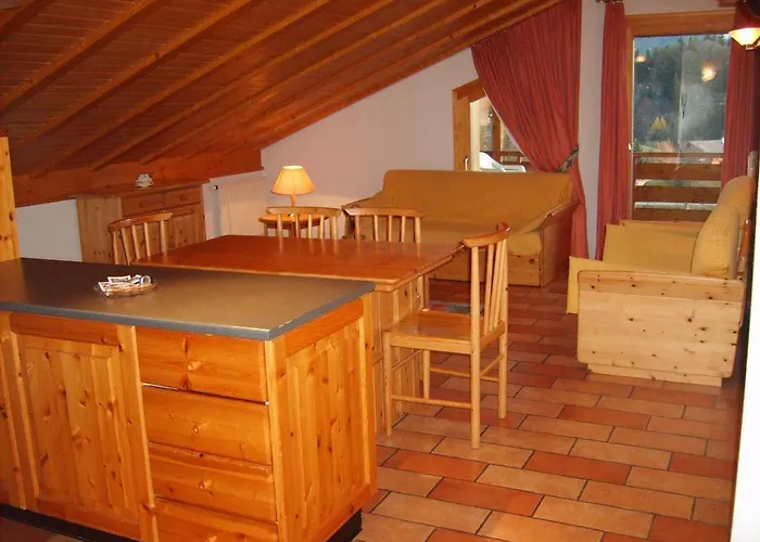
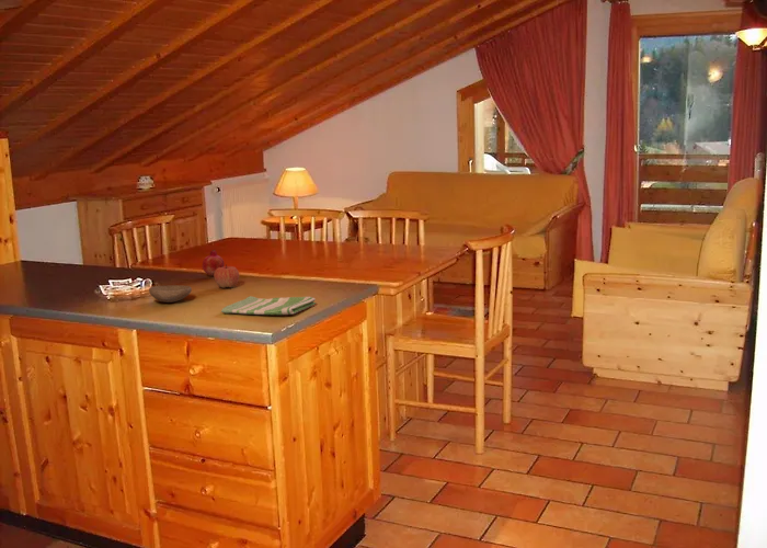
+ bowl (170, 294)
+ fruit (213, 263)
+ apple (226, 275)
+ dish towel (270, 305)
